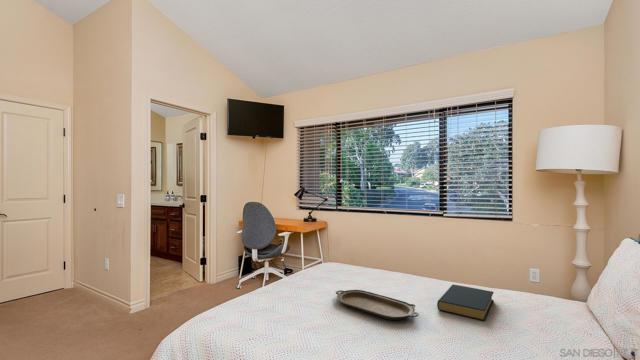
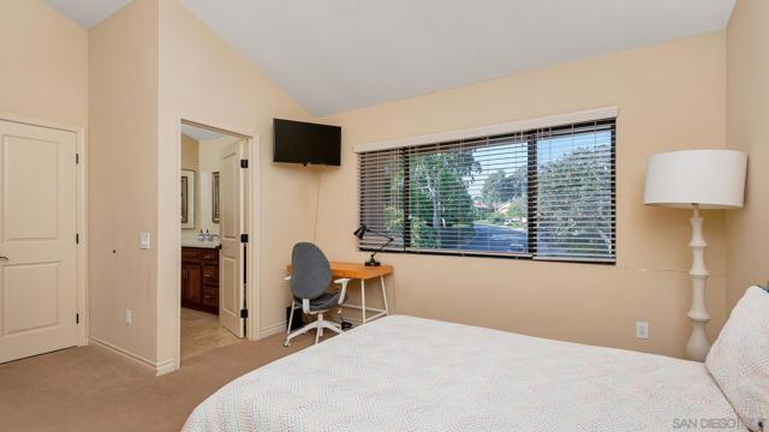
- hardback book (466, 300)
- serving tray (373, 304)
